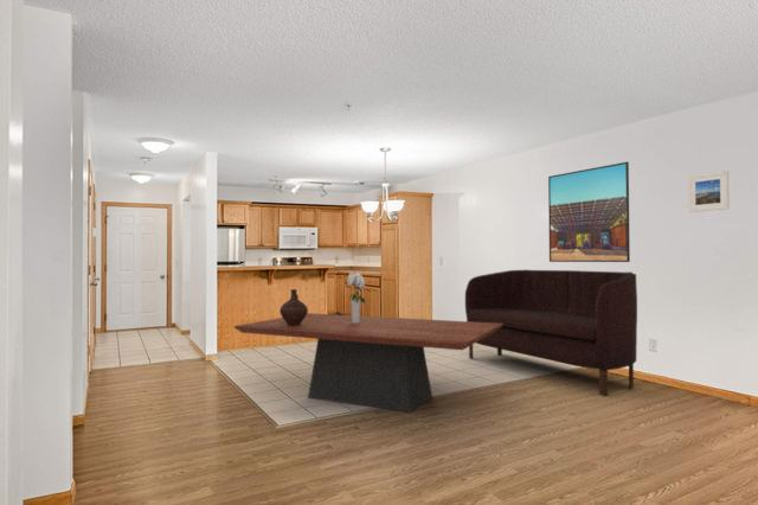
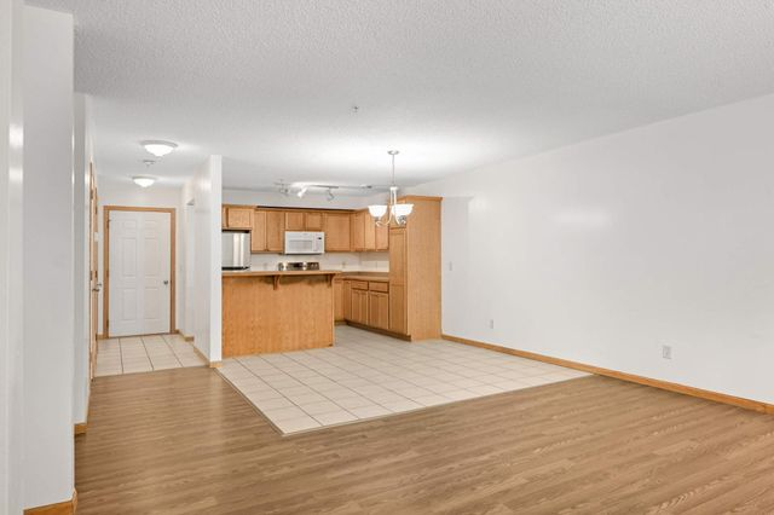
- dining table (370, 360)
- bouquet (356, 296)
- ceramic jug (294, 307)
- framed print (707, 192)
- sofa (548, 320)
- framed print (585, 216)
